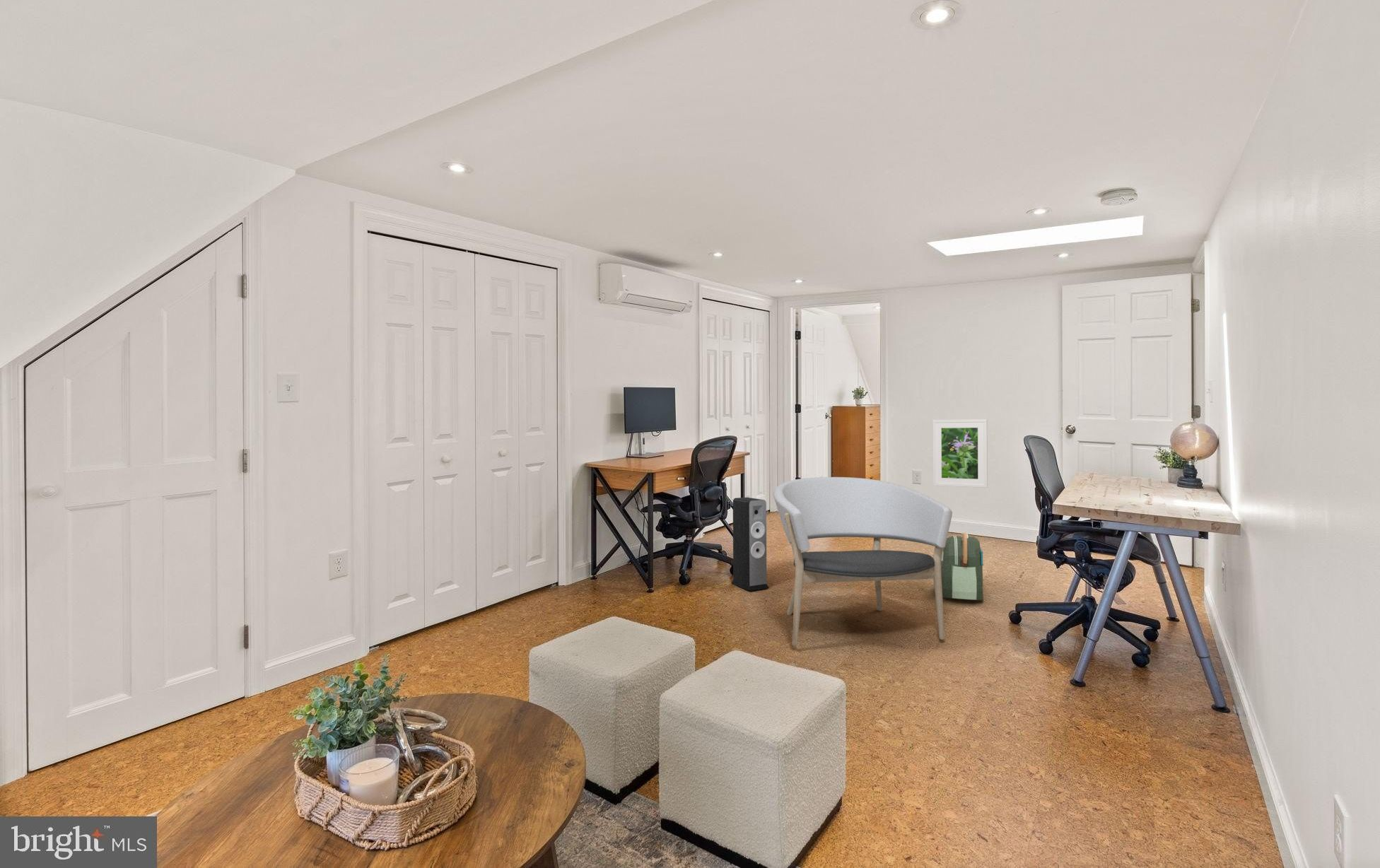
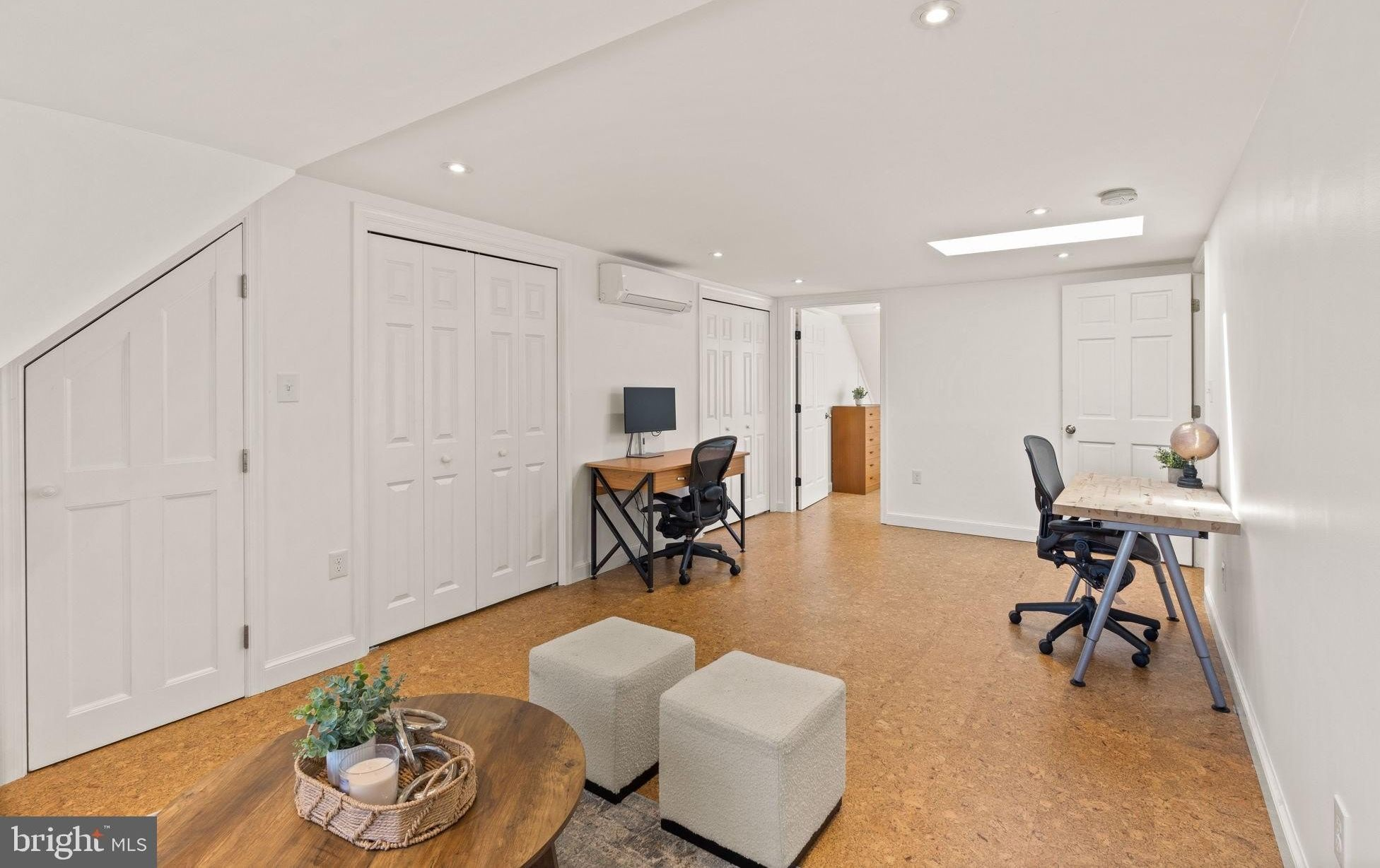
- armchair (850, 554)
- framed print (959, 453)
- backpack (958, 563)
- speaker (749, 542)
